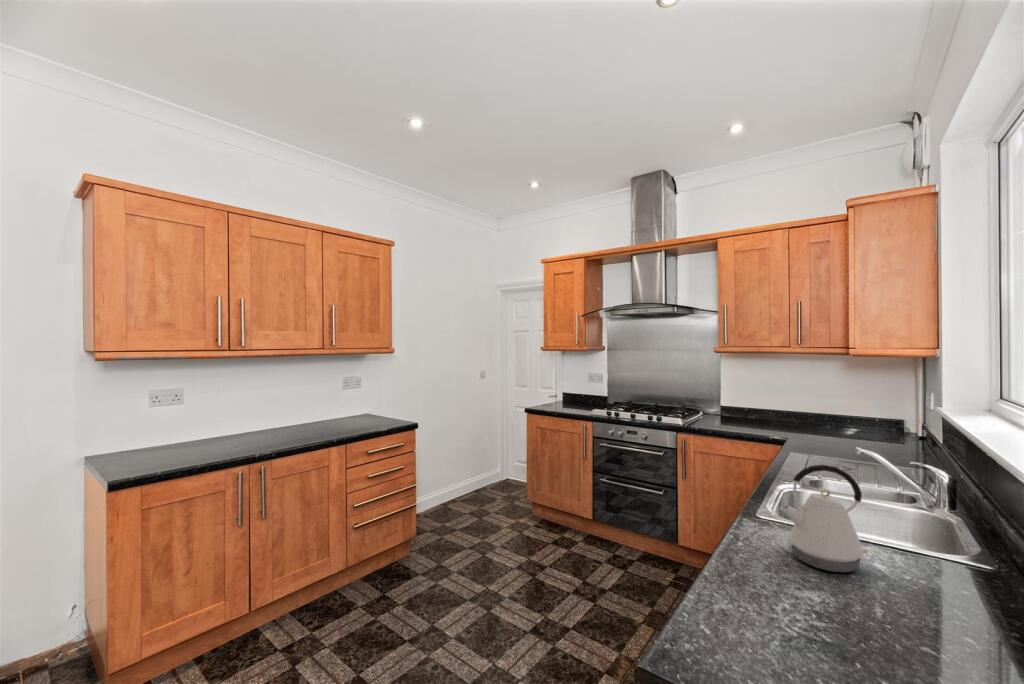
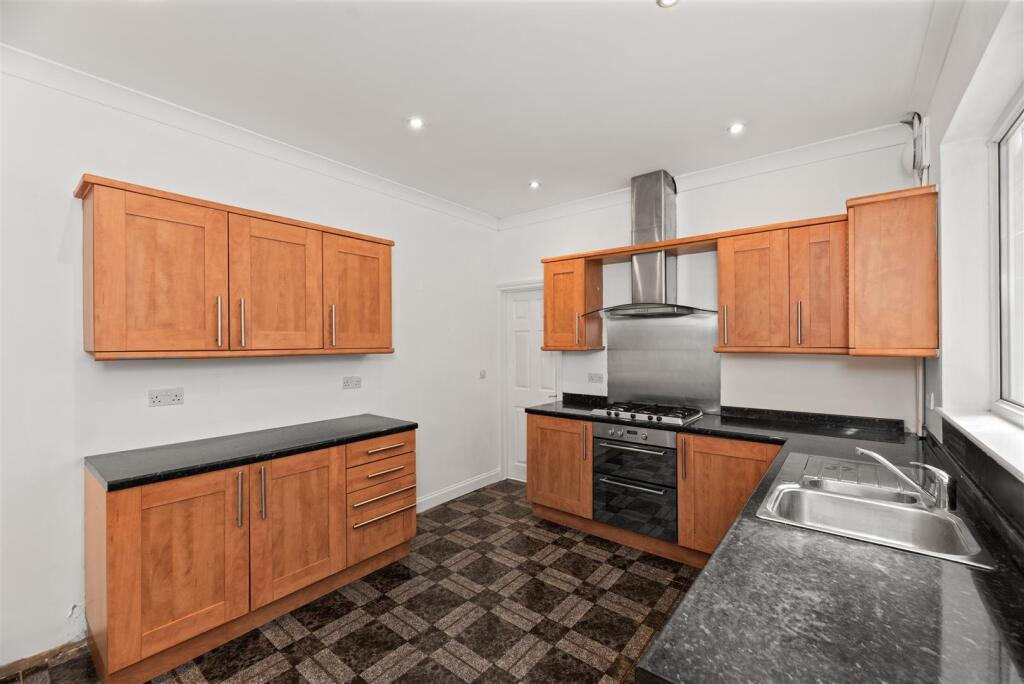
- kettle (822, 512)
